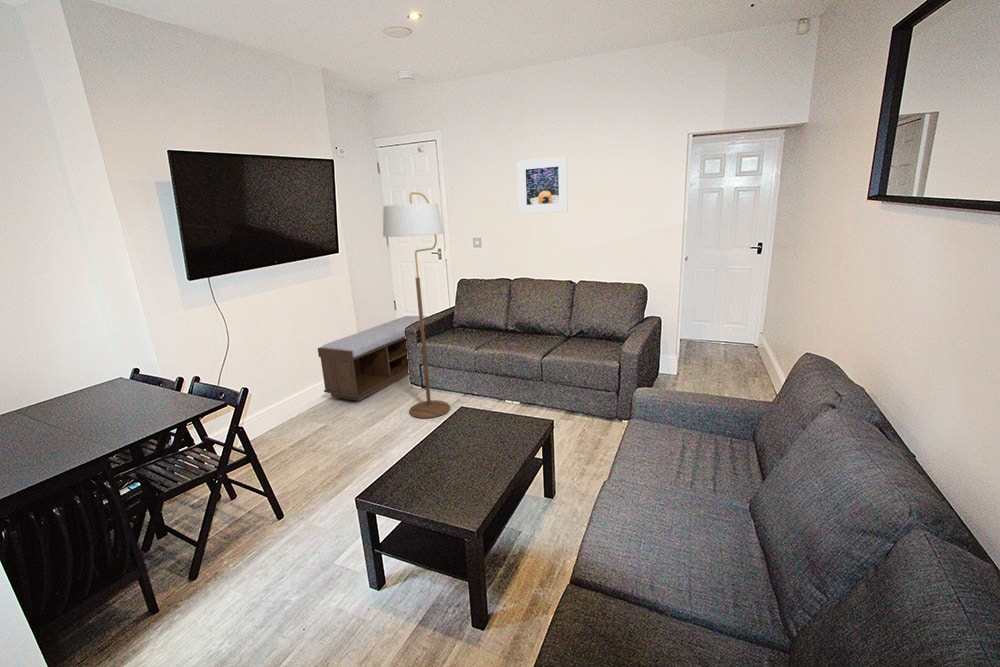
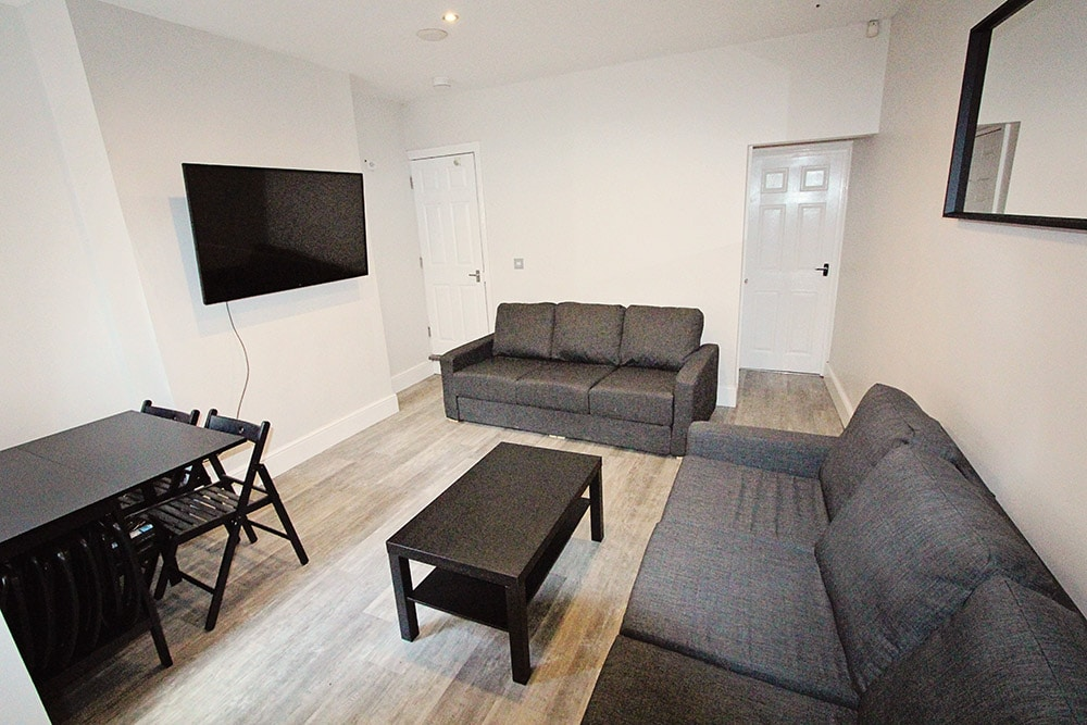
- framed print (542, 186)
- floor lamp (421, 306)
- bench (385, 352)
